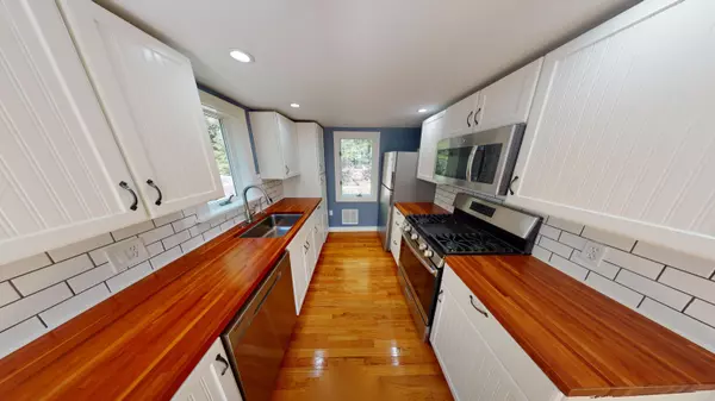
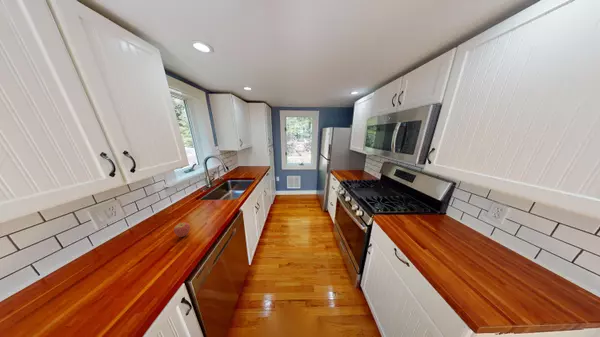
+ fruit (182, 228)
